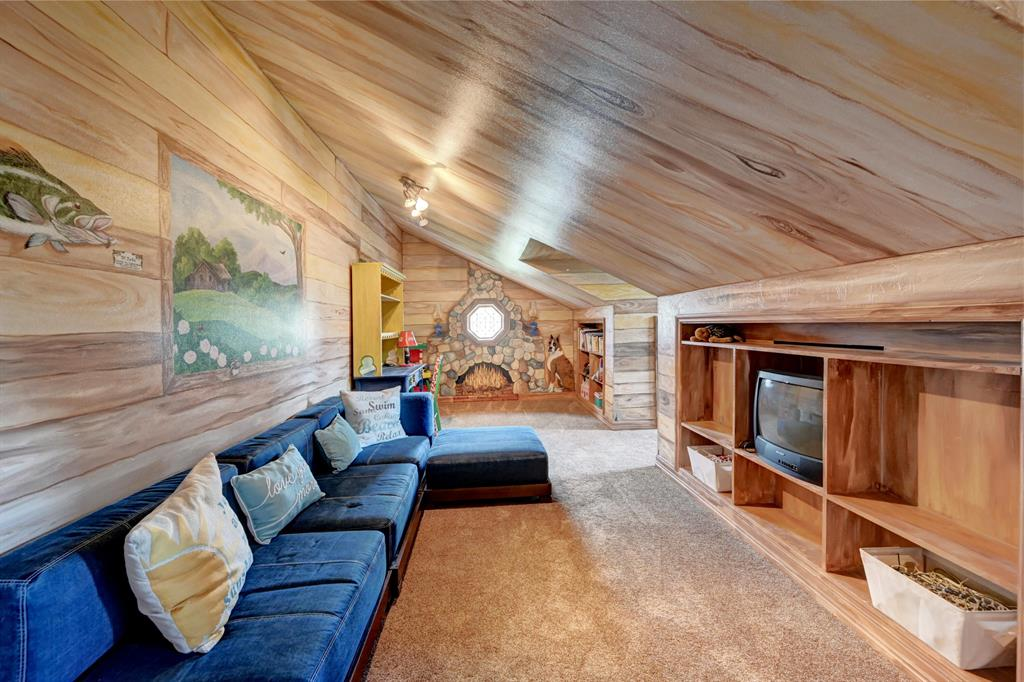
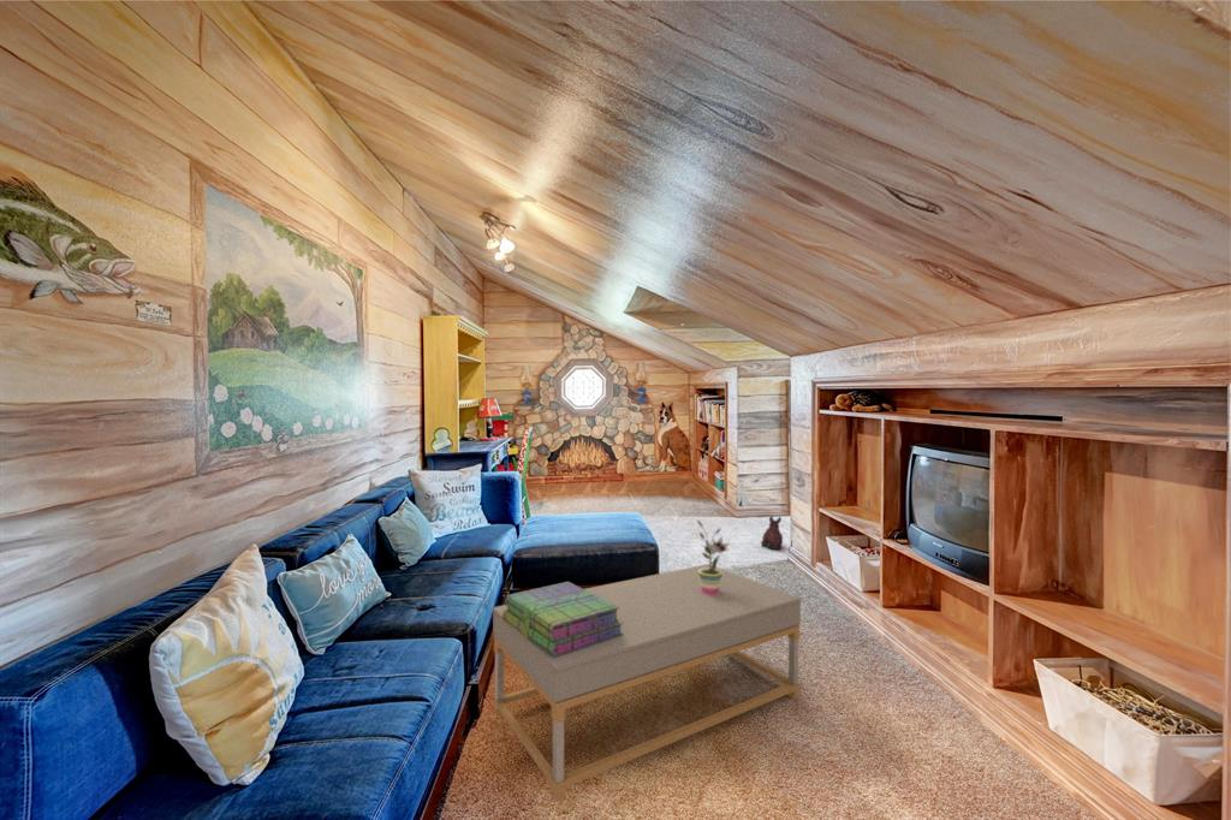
+ stack of books (560, 613)
+ coffee table (649, 653)
+ plush toy (774, 531)
+ potted plant (713, 554)
